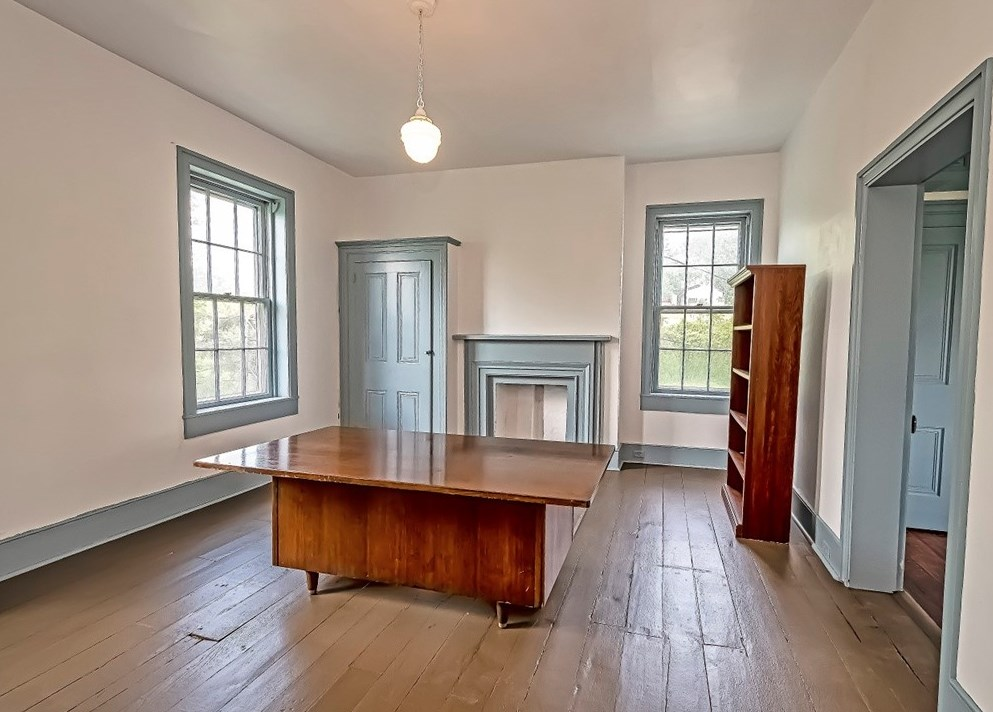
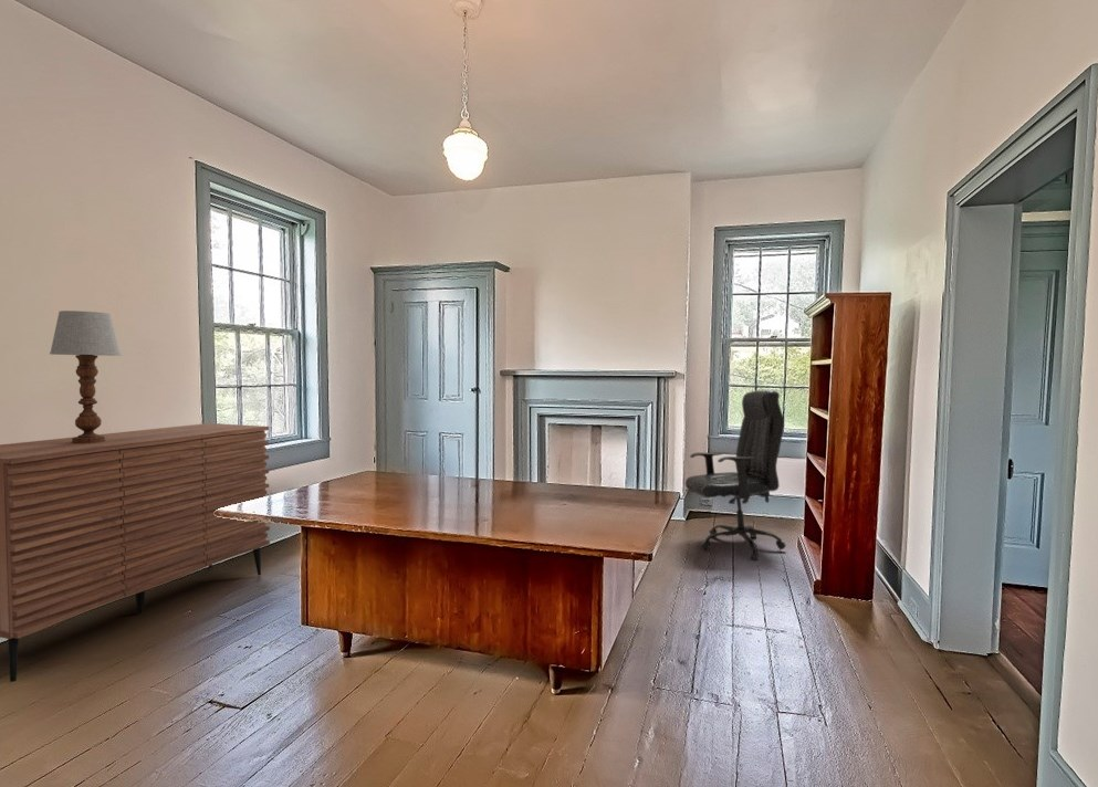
+ sideboard (135, 525)
+ office chair (736, 468)
+ table lamp (86, 377)
